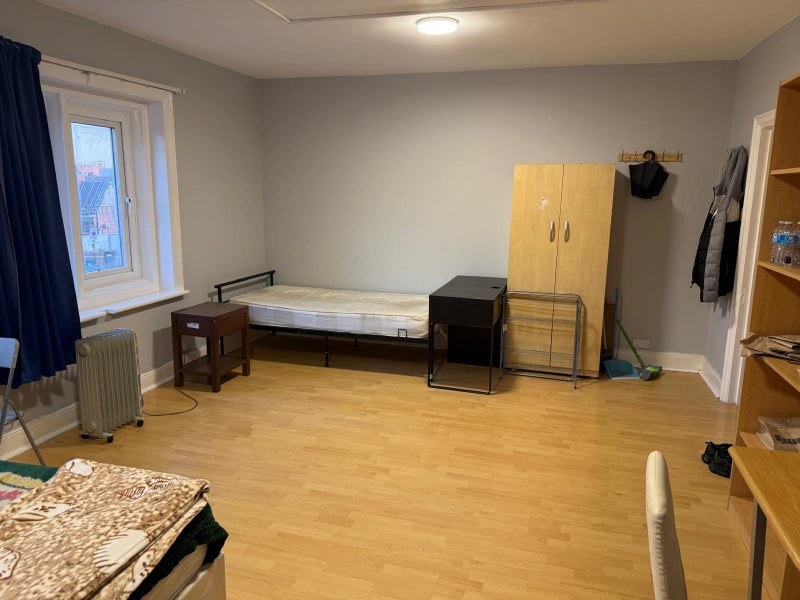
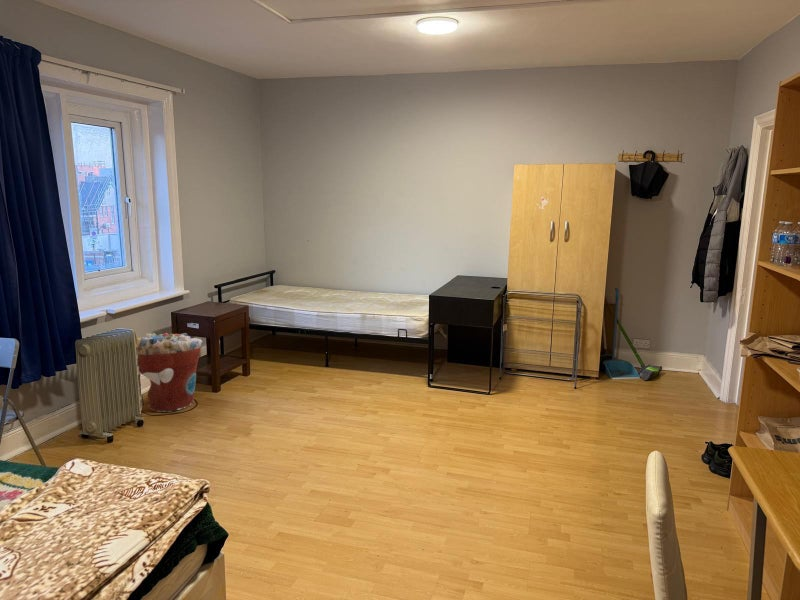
+ flower pot (167, 367)
